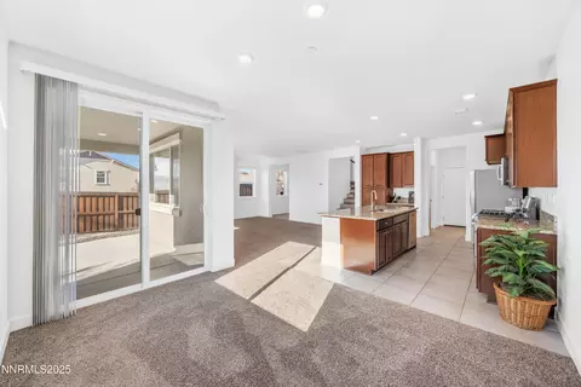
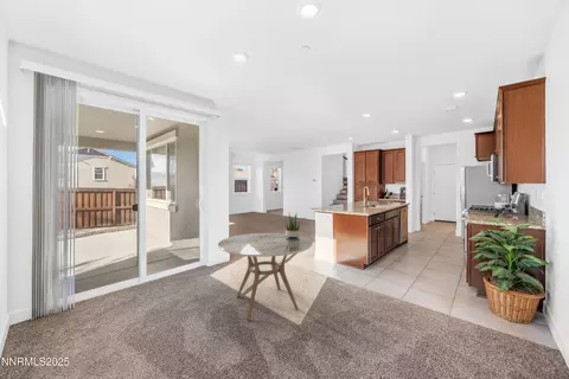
+ dining table (266, 271)
+ potted plant (292, 224)
